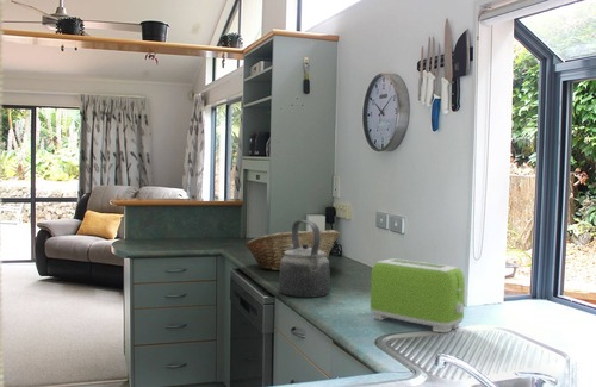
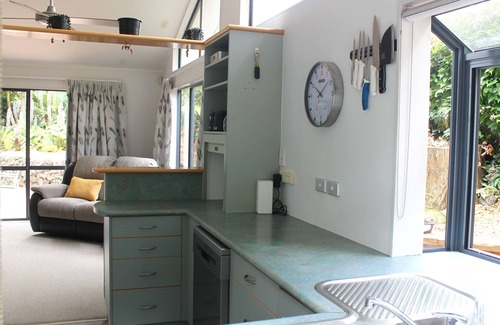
- toaster (416, 292)
- kettle (303, 255)
- fruit basket (292, 244)
